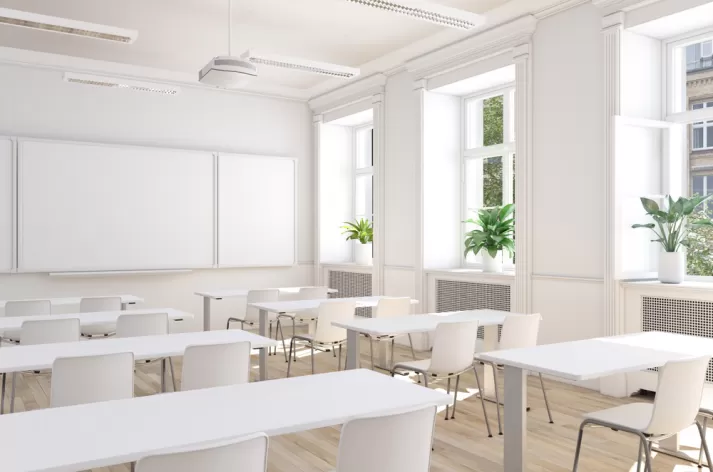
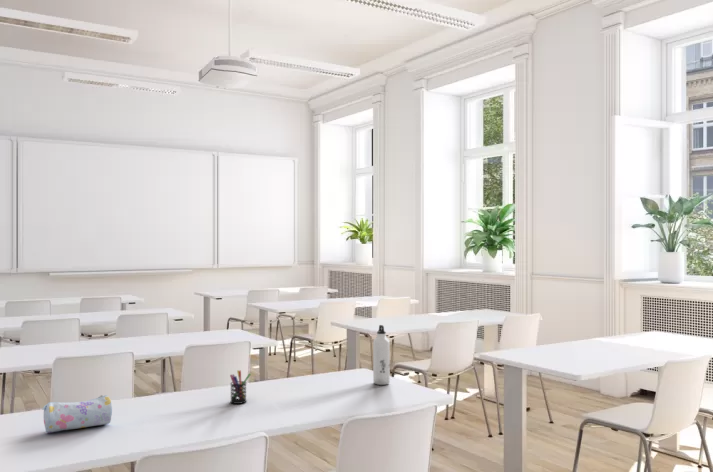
+ pencil case (78, 413)
+ pen holder (240, 385)
+ water bottle (381, 354)
